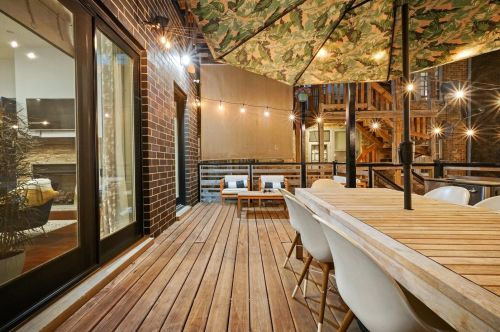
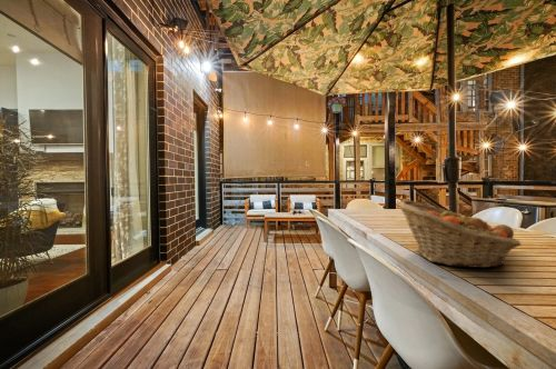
+ fruit basket (451, 228)
